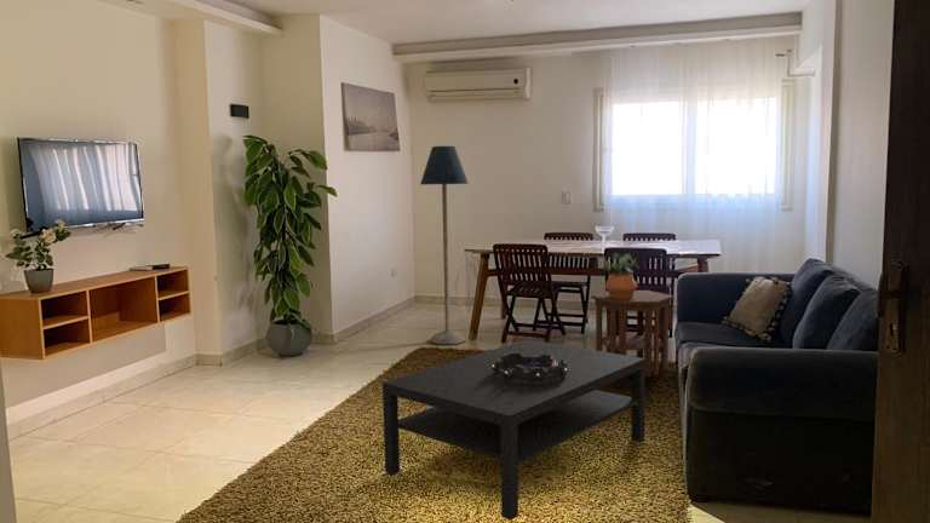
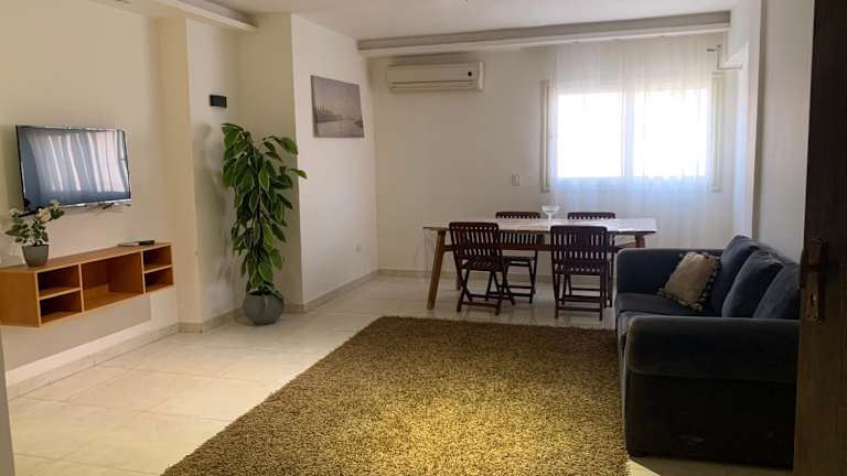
- decorative bowl (529, 366)
- potted plant (622, 274)
- side table (631, 334)
- coffee table (521, 412)
- floor lamp (444, 245)
